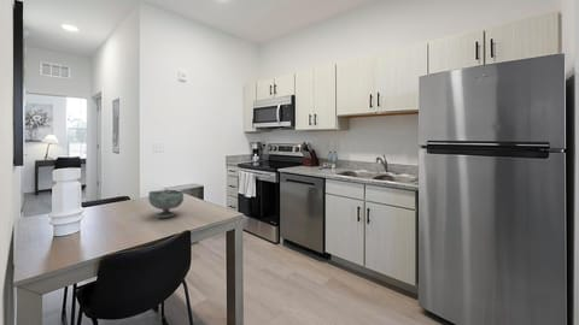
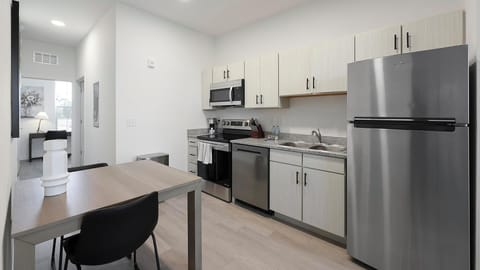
- bowl (166, 203)
